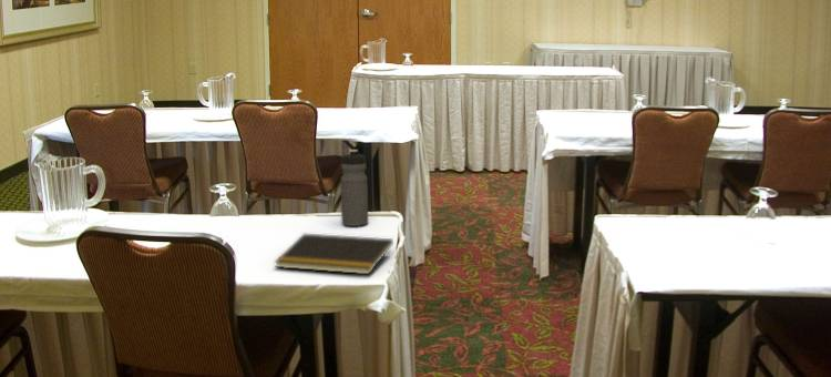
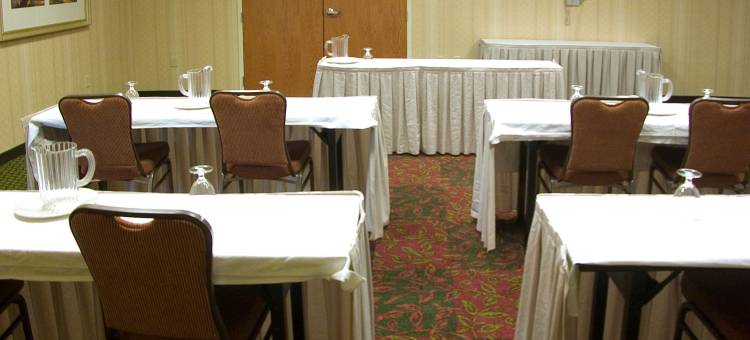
- notepad (335, 252)
- water bottle (353, 186)
